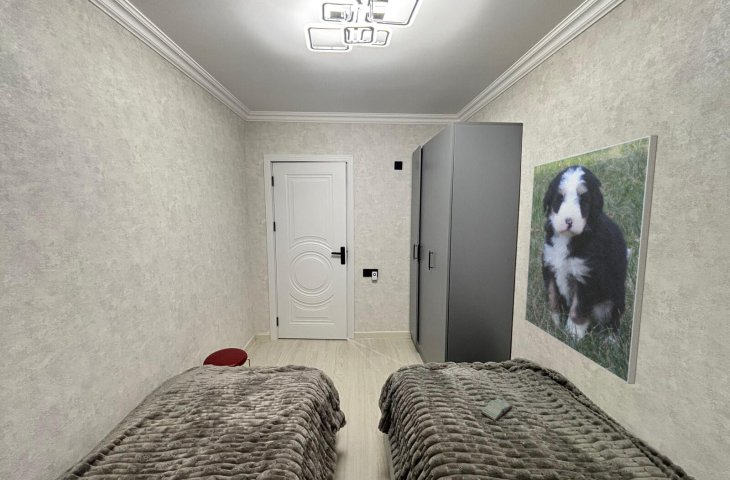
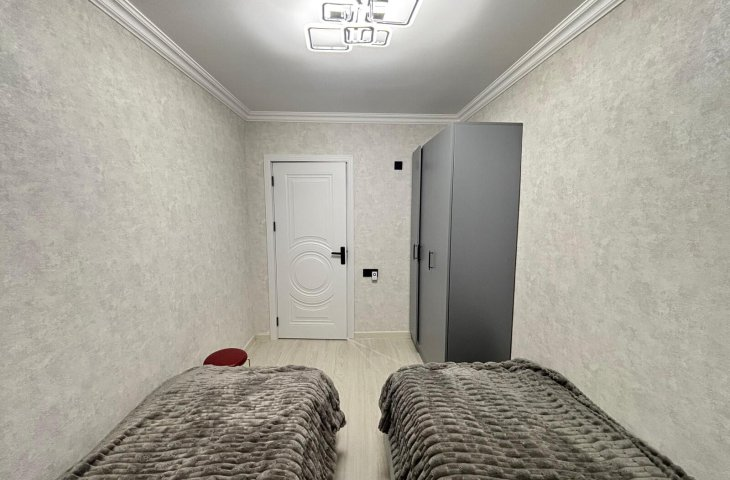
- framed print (573, 252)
- book (496, 406)
